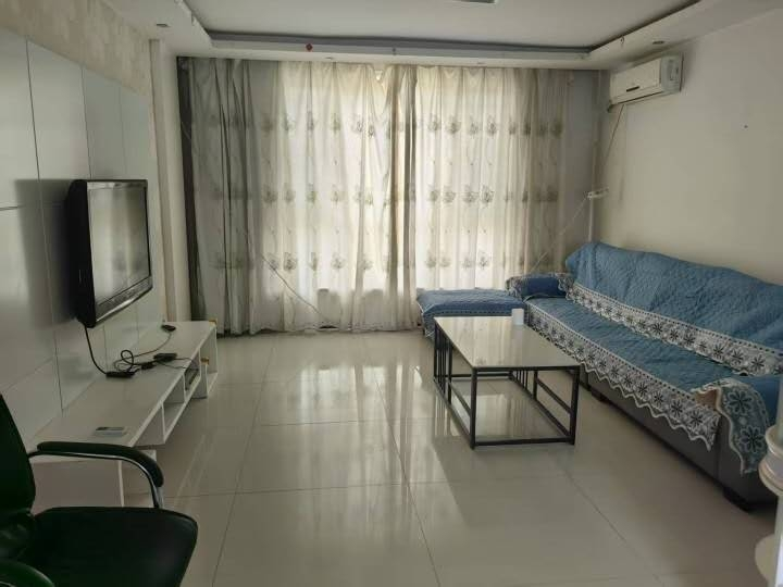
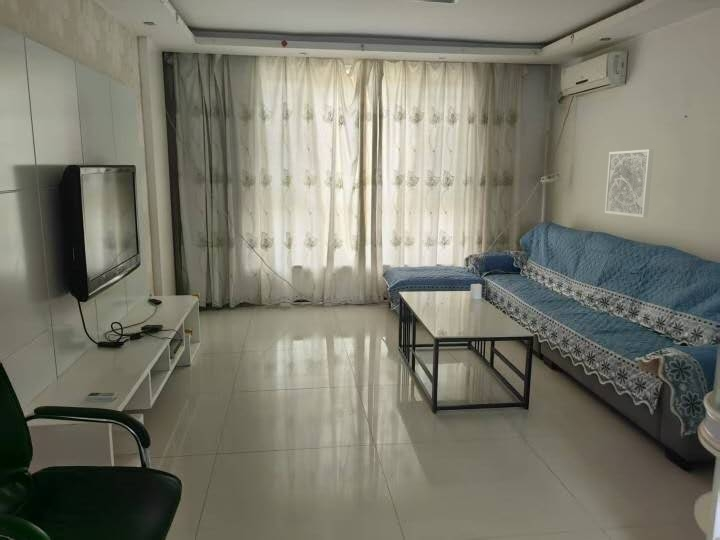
+ wall art (627, 183)
